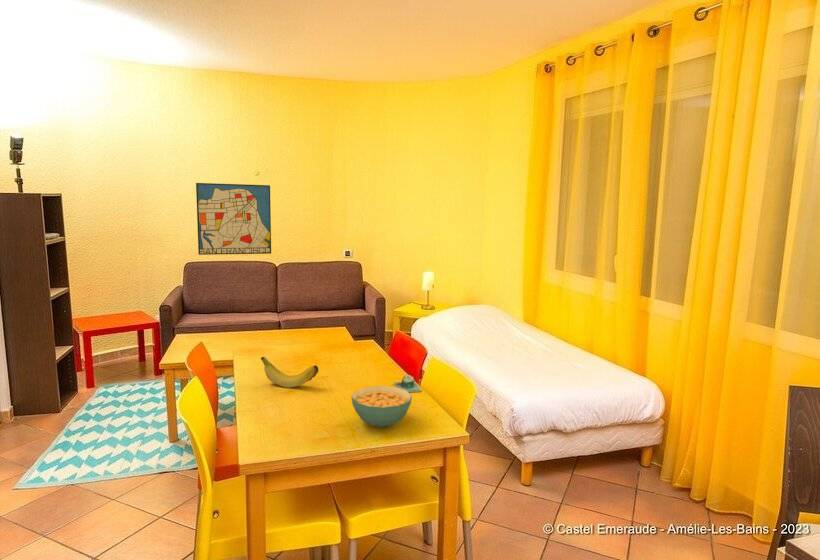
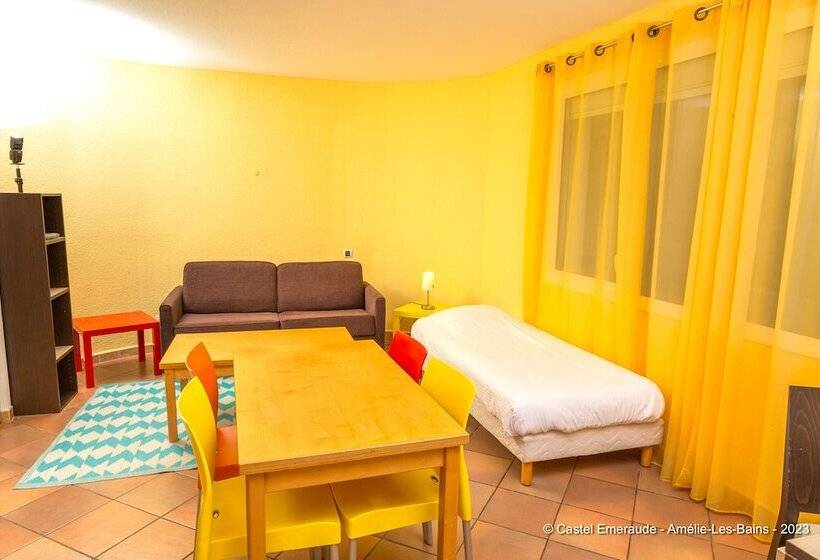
- mug (407, 381)
- cereal bowl (381, 410)
- wall art (234, 219)
- fruit (287, 375)
